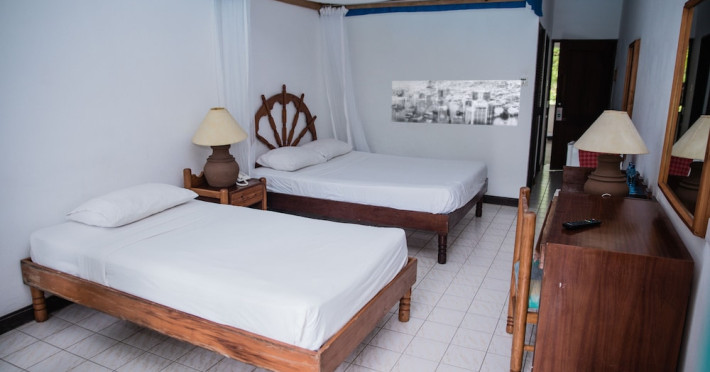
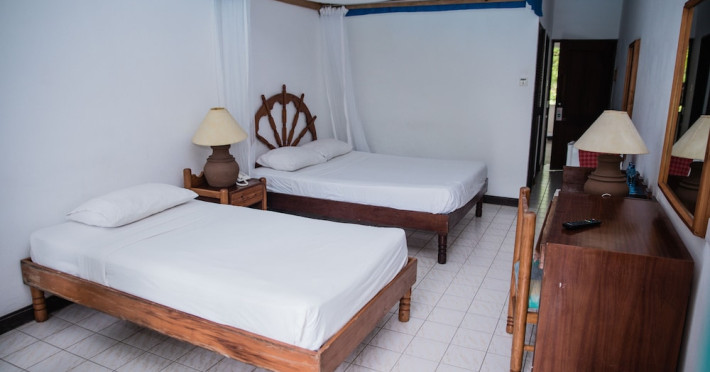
- wall art (452, 102)
